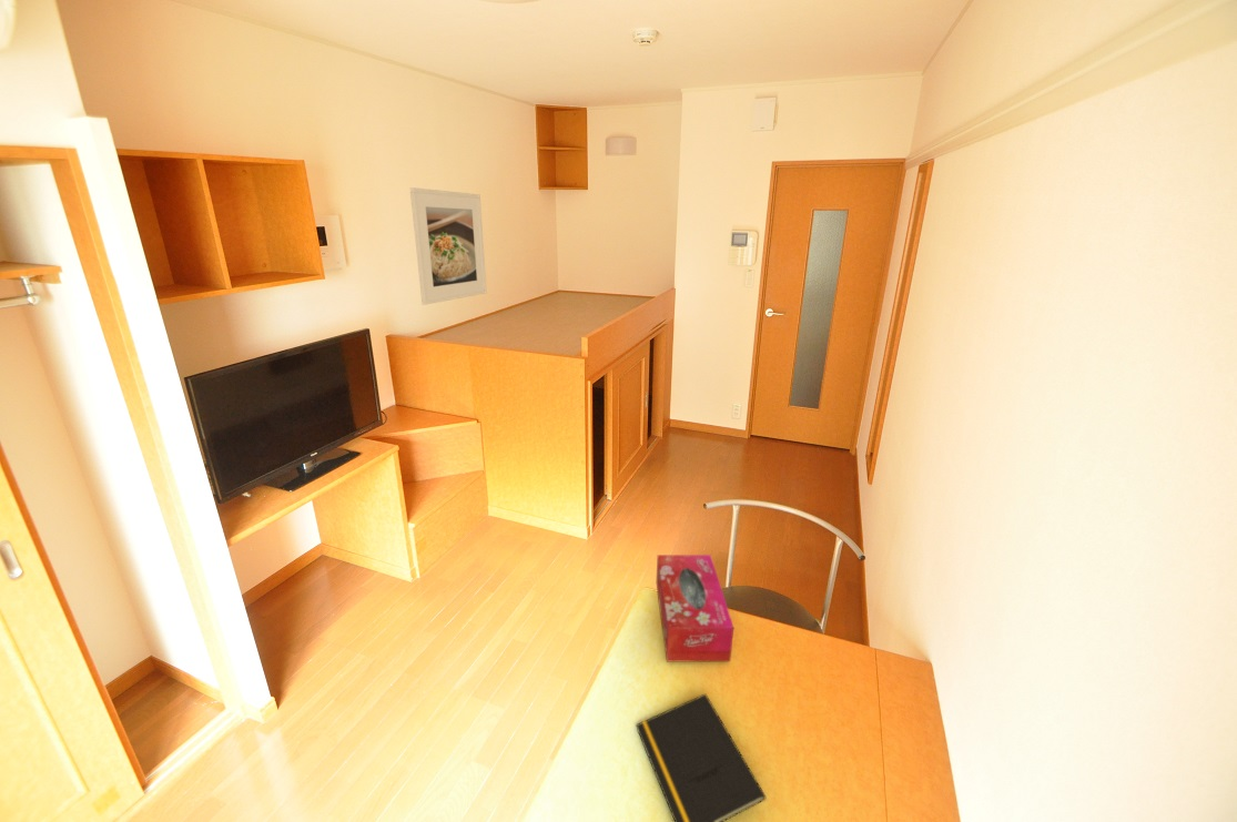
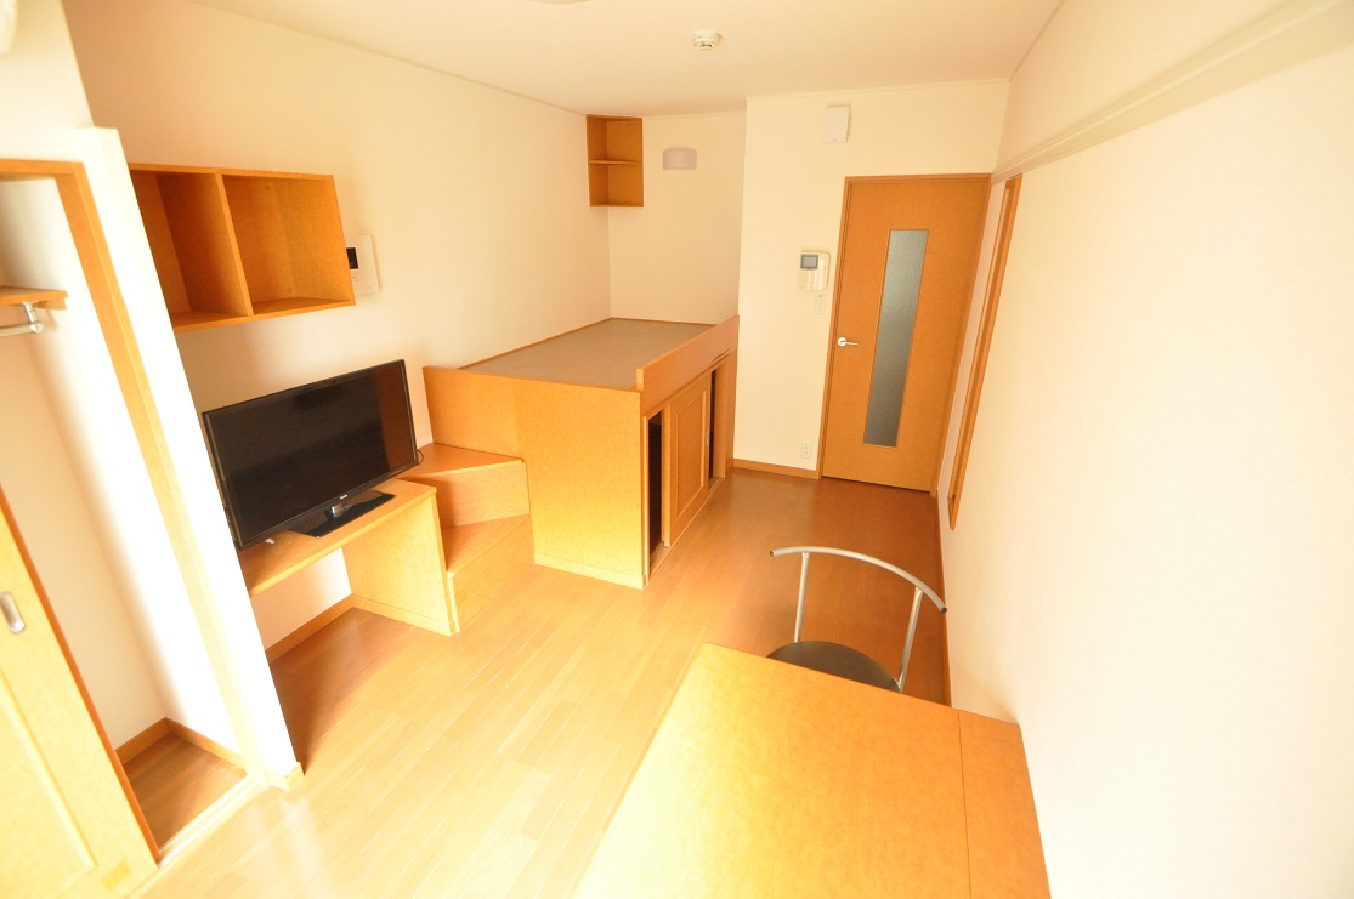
- notepad (696, 759)
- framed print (453, 246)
- tissue box (690, 603)
